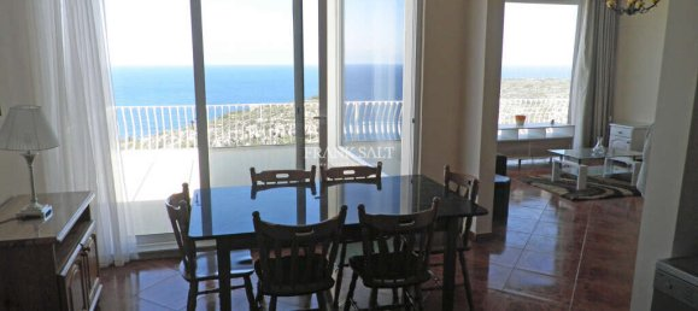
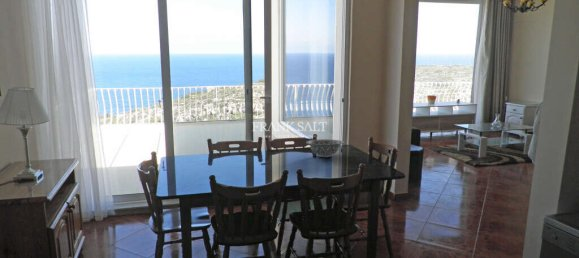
+ decorative bowl (324, 148)
